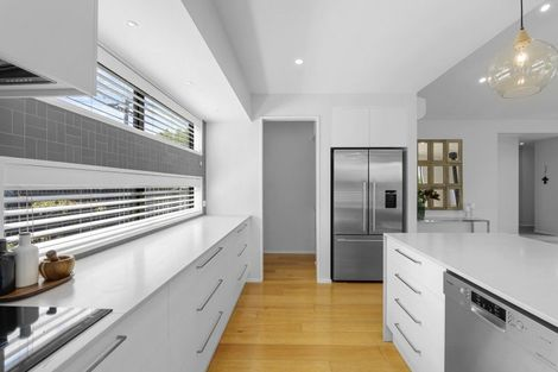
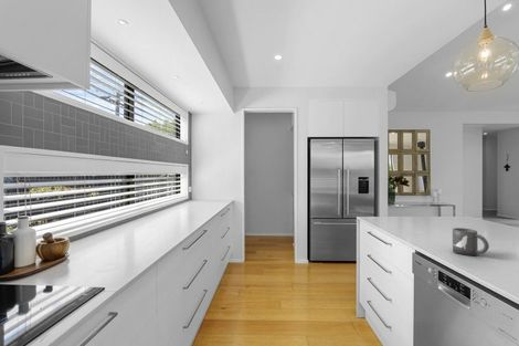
+ mug (468, 241)
